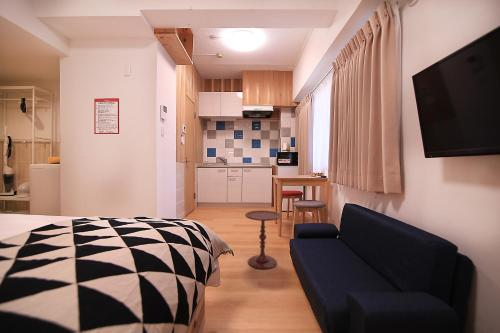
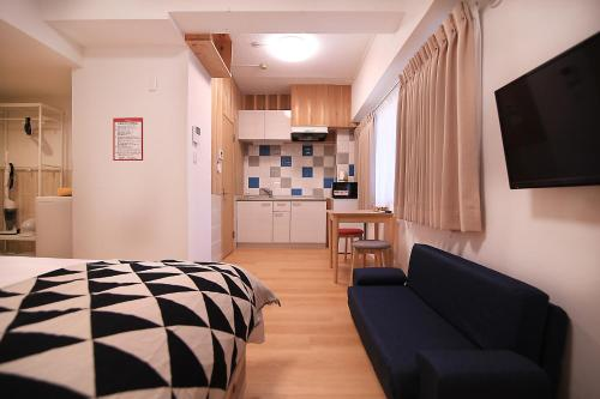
- side table (262, 238)
